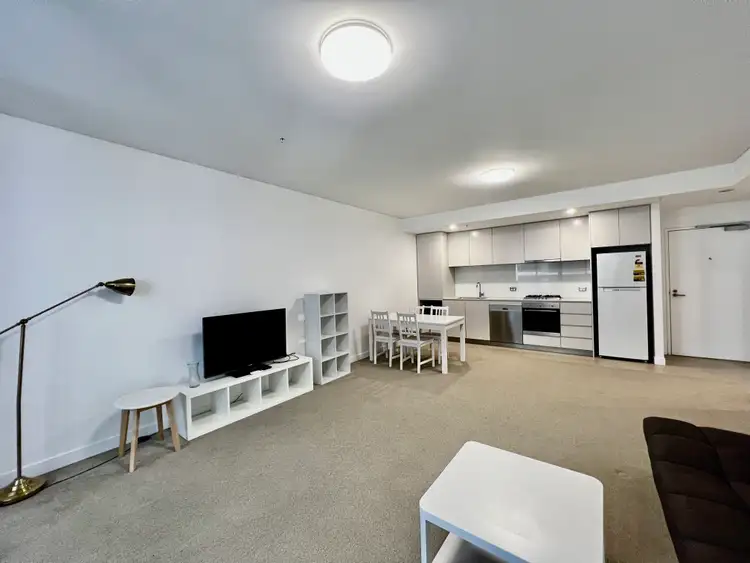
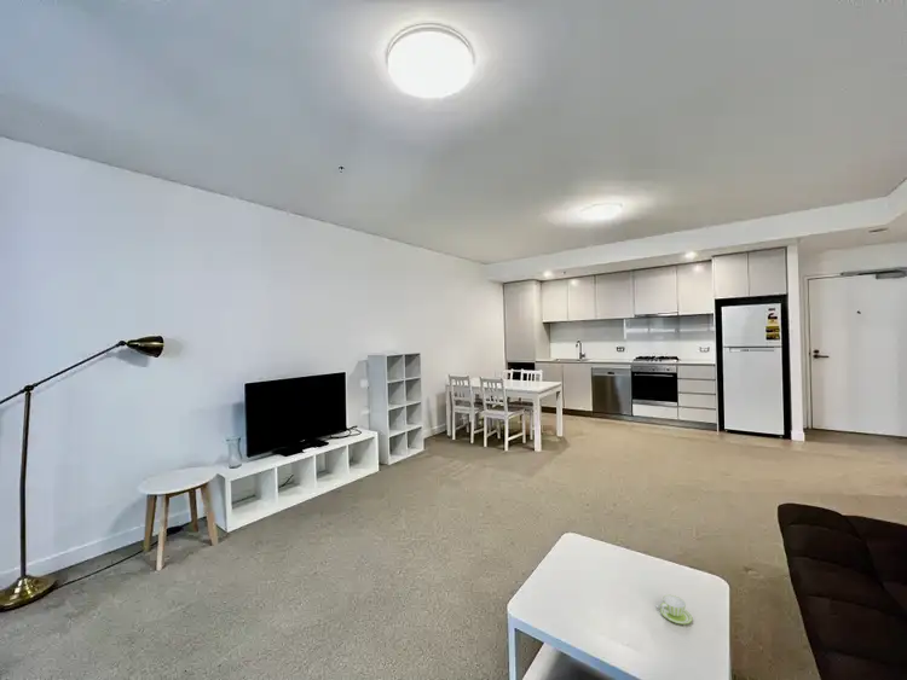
+ cup (675, 609)
